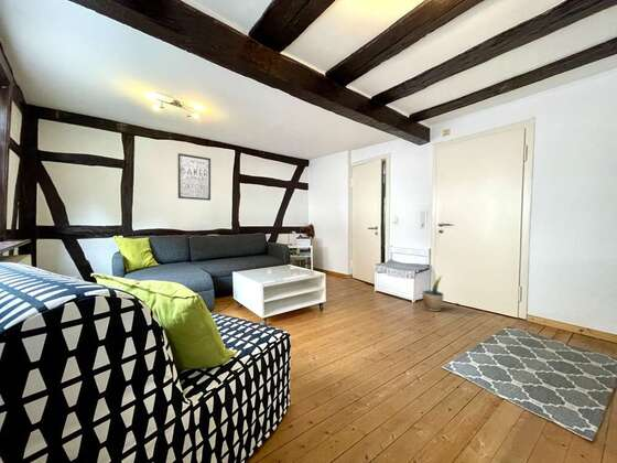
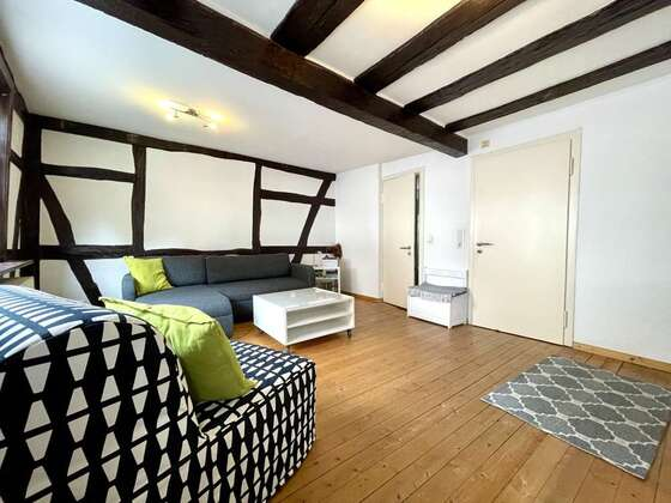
- potted plant (432, 292)
- wall art (194, 177)
